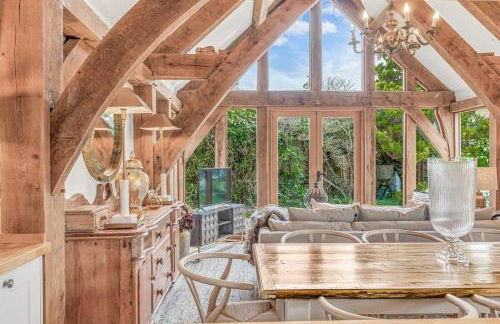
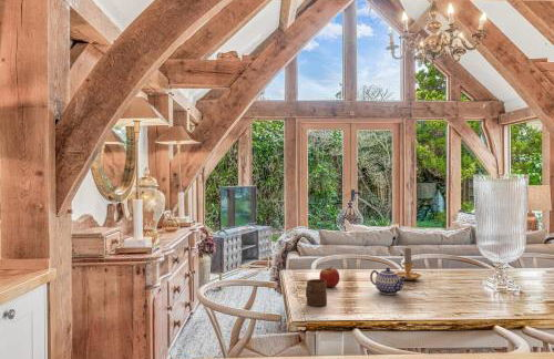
+ apple (329, 276)
+ cup (316, 291)
+ candle (406, 263)
+ teapot (388, 279)
